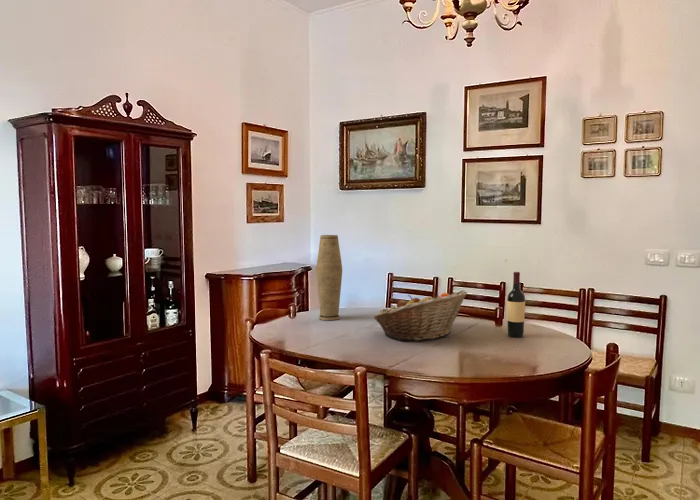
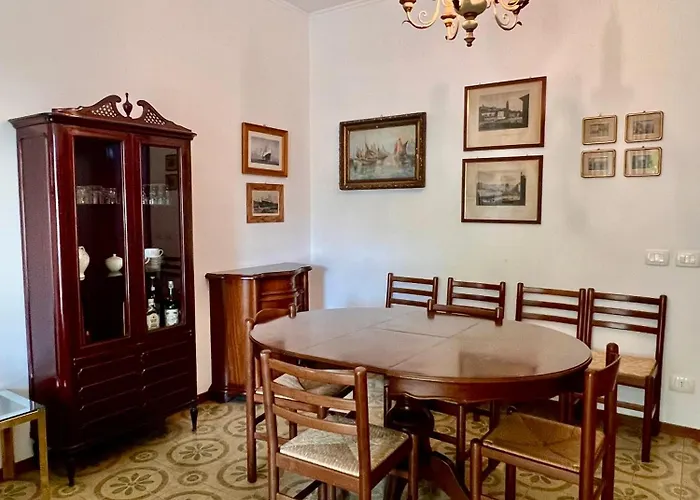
- fruit basket (421, 312)
- vase (329, 276)
- wine bottle (516, 303)
